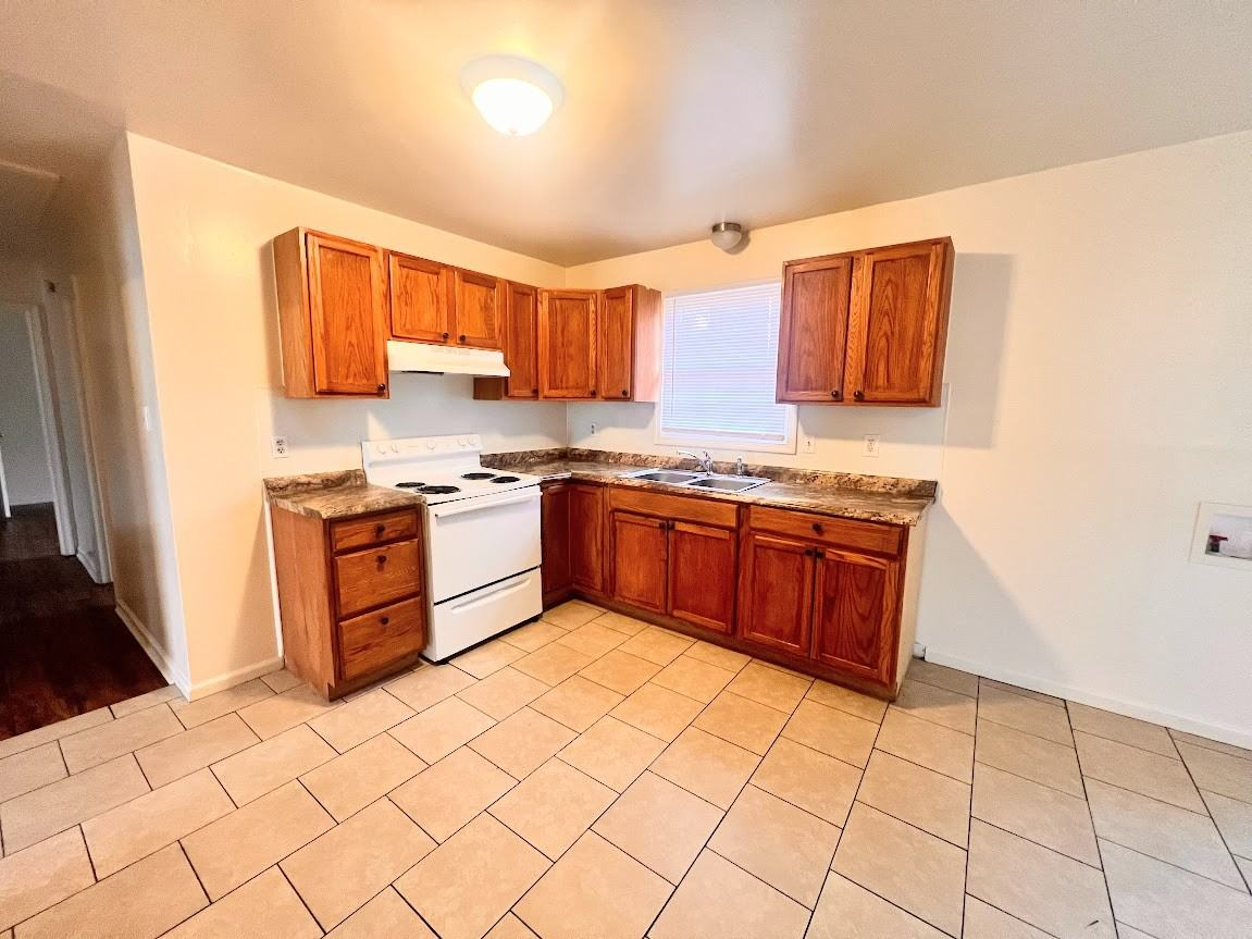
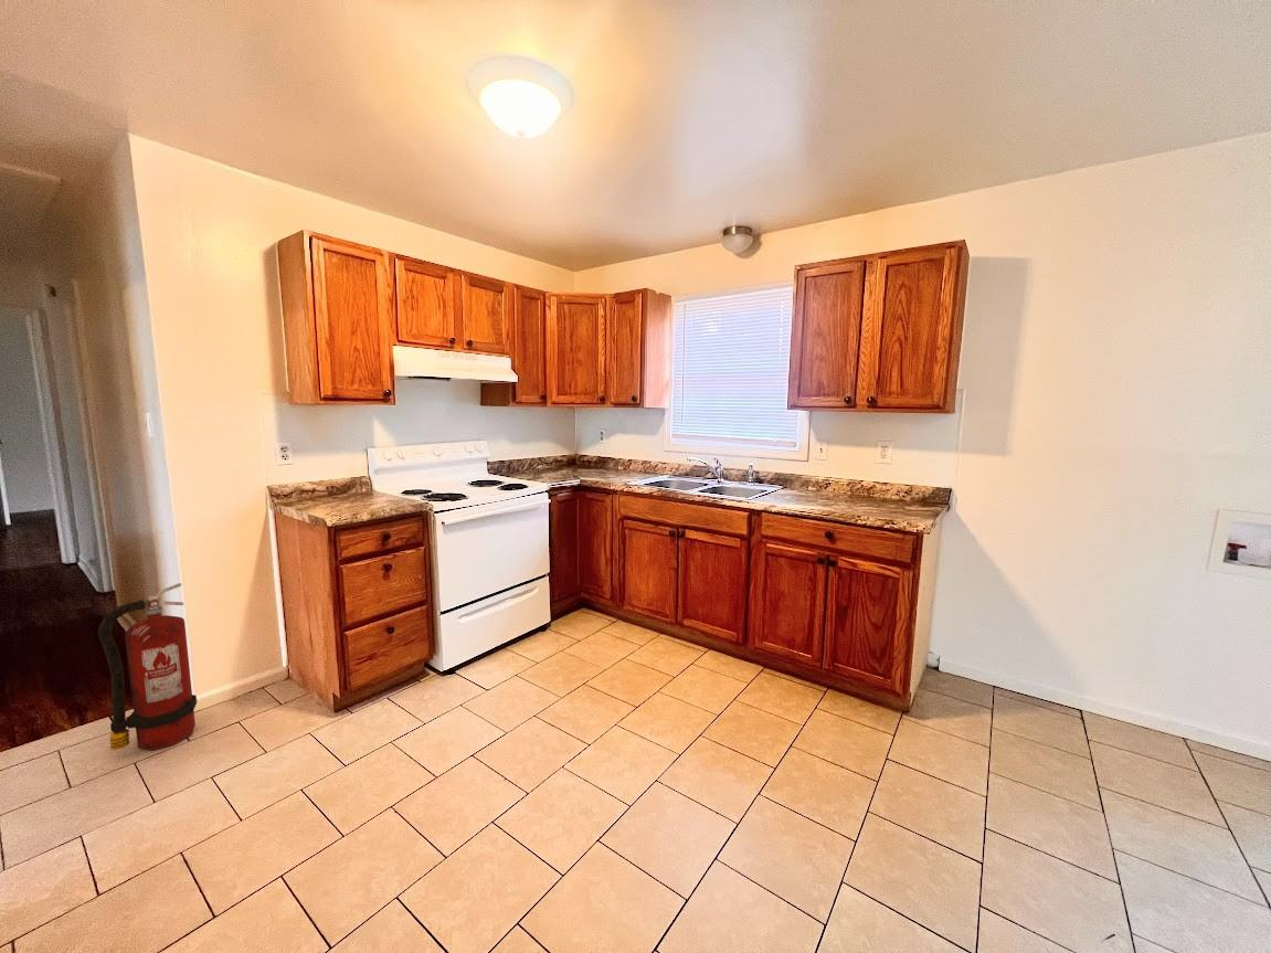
+ fire extinguisher (149, 667)
